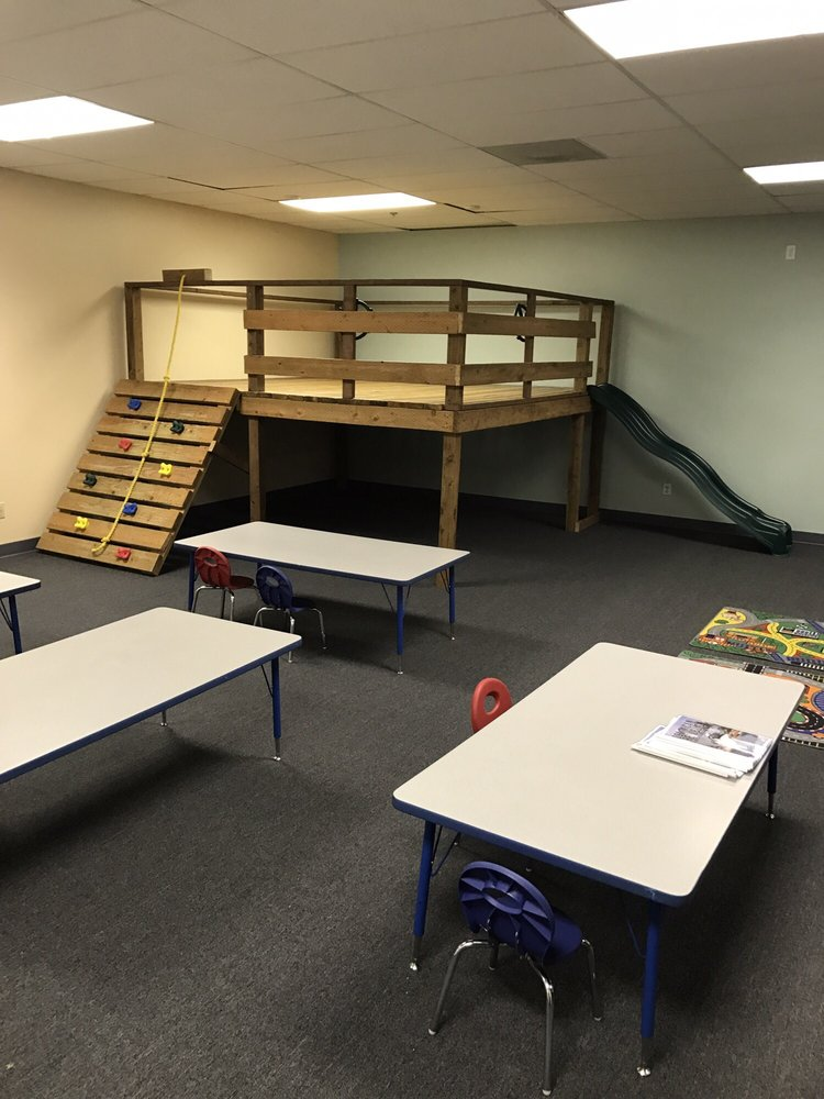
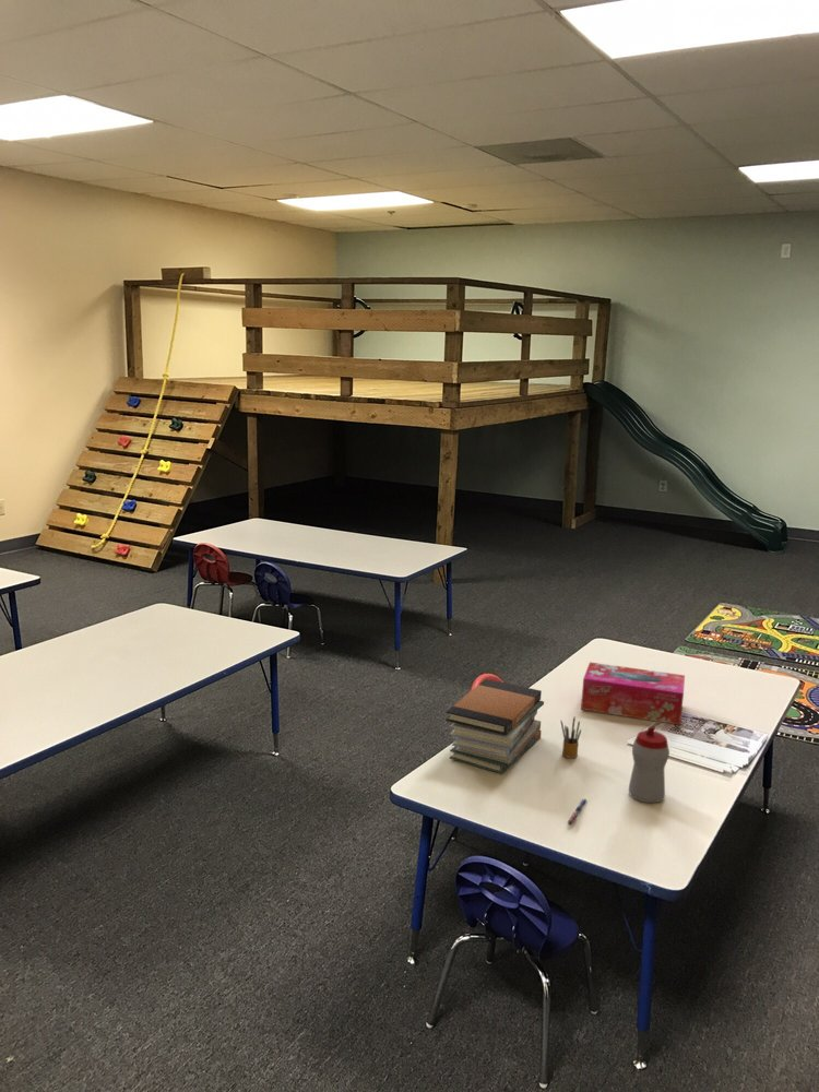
+ tissue box (632, 691)
+ book stack (495, 724)
+ pen (577, 810)
+ sippy cup (649, 761)
+ pencil box (571, 736)
